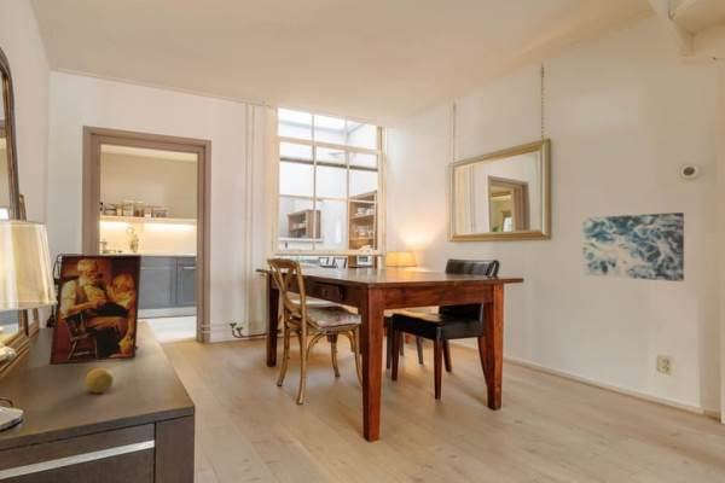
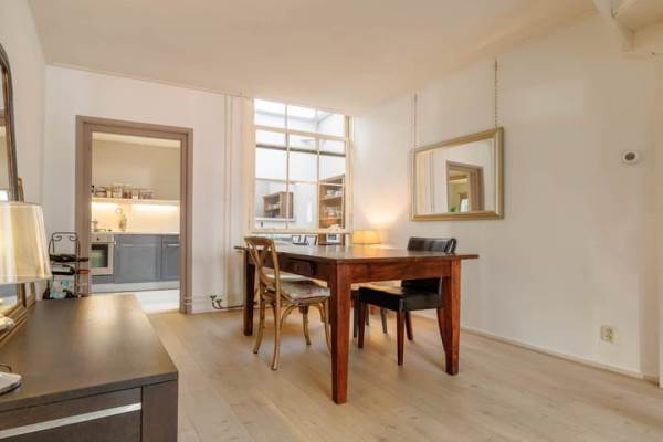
- wall art (628, 246)
- picture frame (98, 305)
- decorative egg (98, 379)
